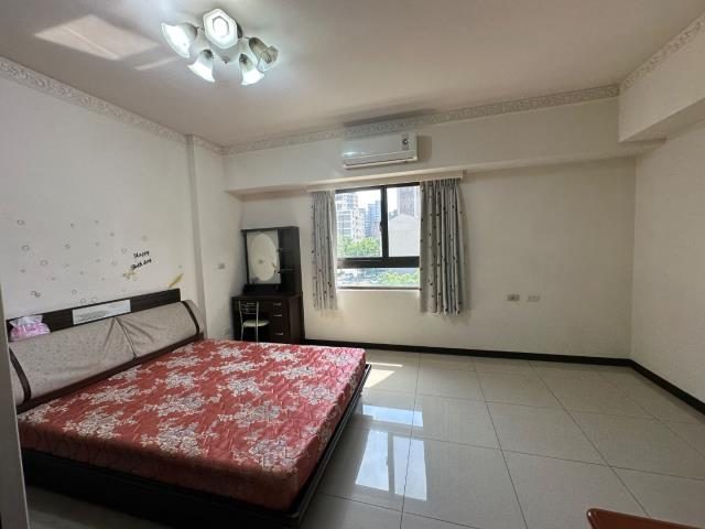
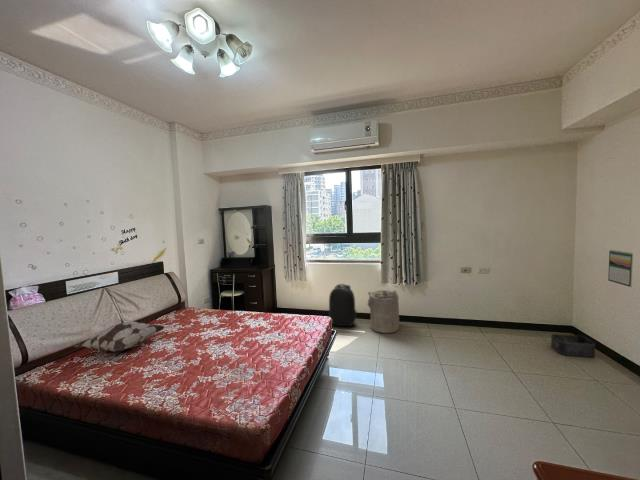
+ storage bin (572, 345)
+ backpack (342, 303)
+ laundry hamper (382, 308)
+ decorative pillow (121, 336)
+ calendar (619, 267)
